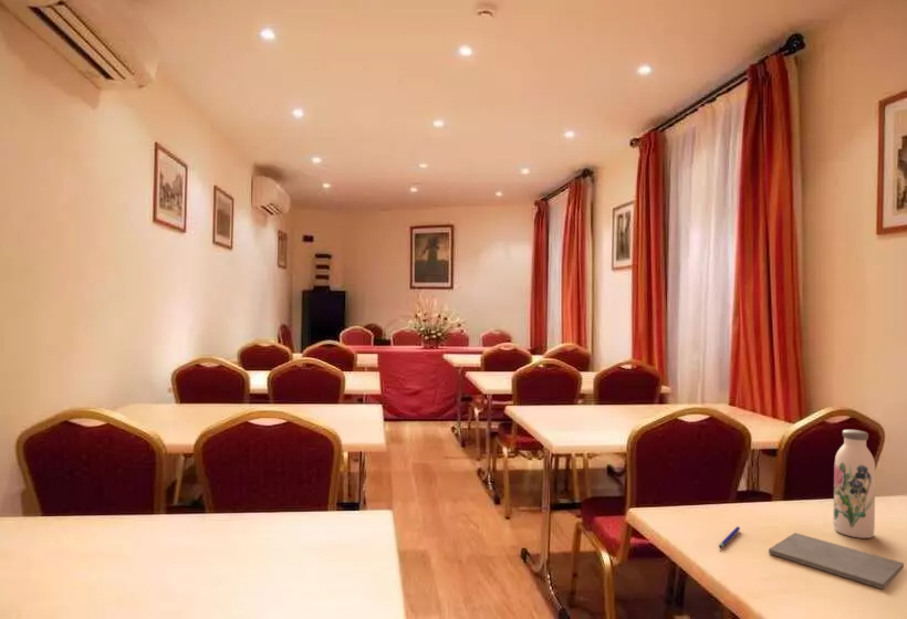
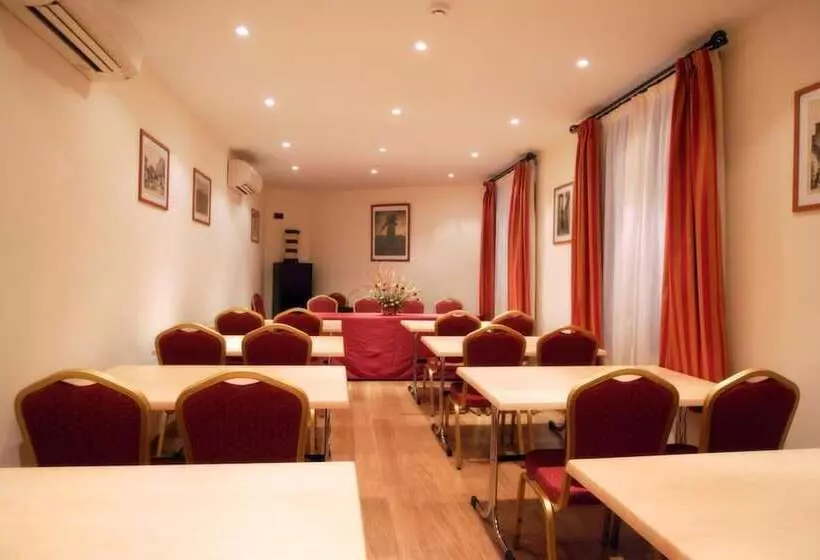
- water bottle (854, 481)
- pen (729, 536)
- notepad (834, 557)
